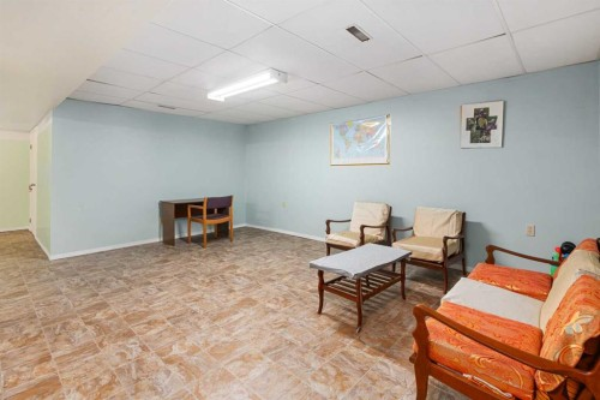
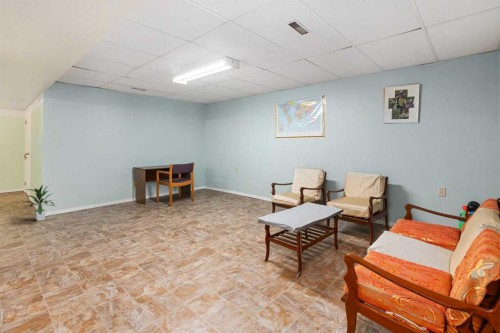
+ indoor plant (39, 202)
